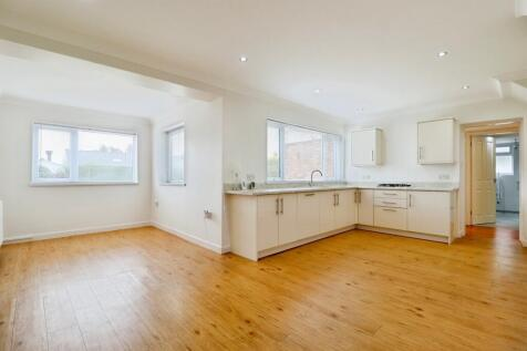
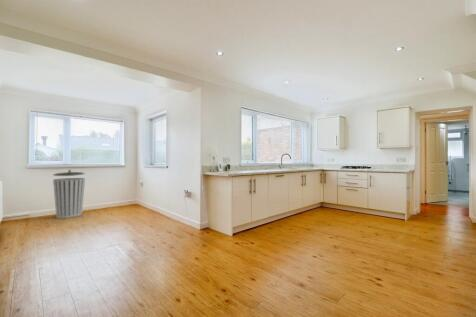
+ trash can (69, 192)
